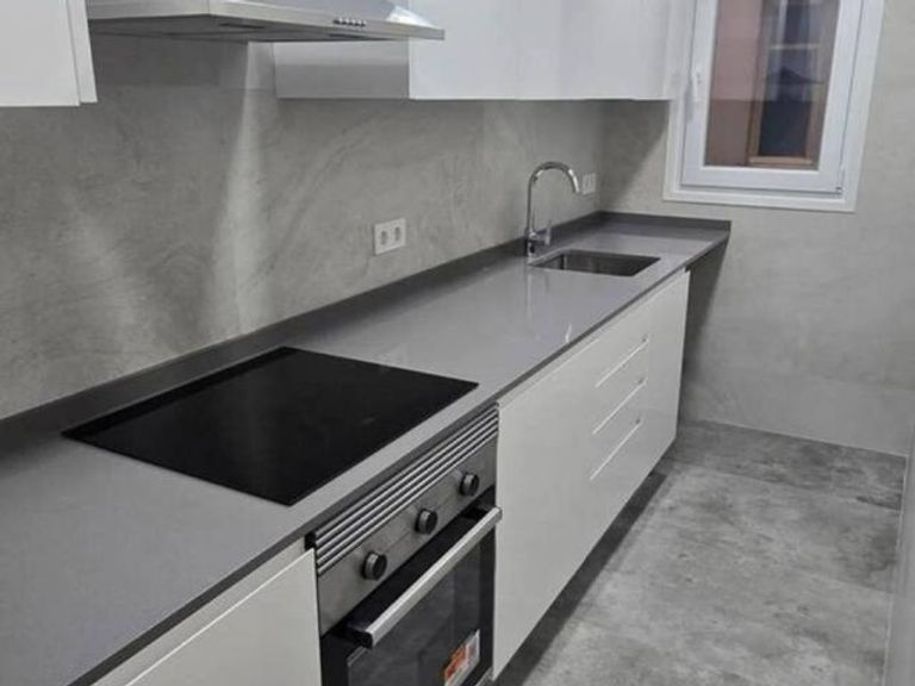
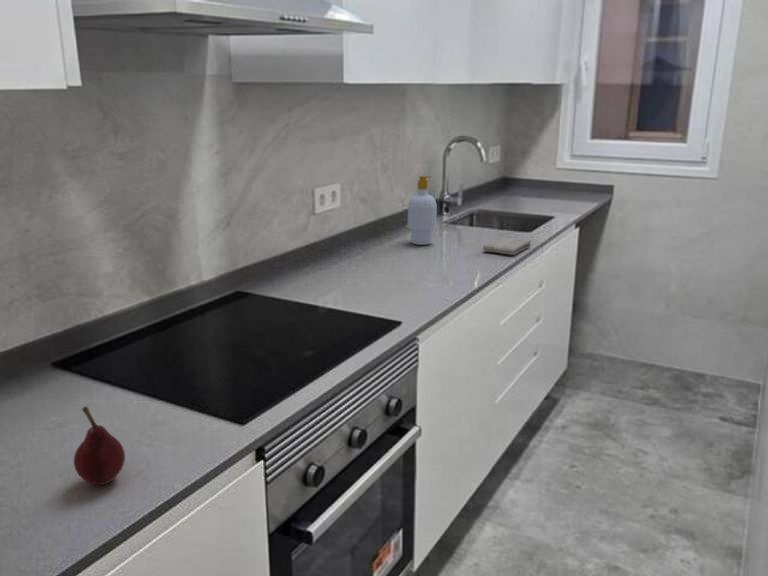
+ fruit (97, 444)
+ washcloth (507, 245)
+ soap bottle (422, 210)
